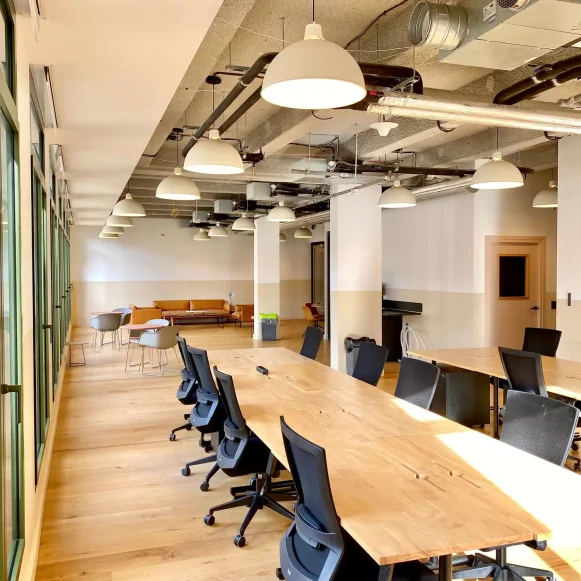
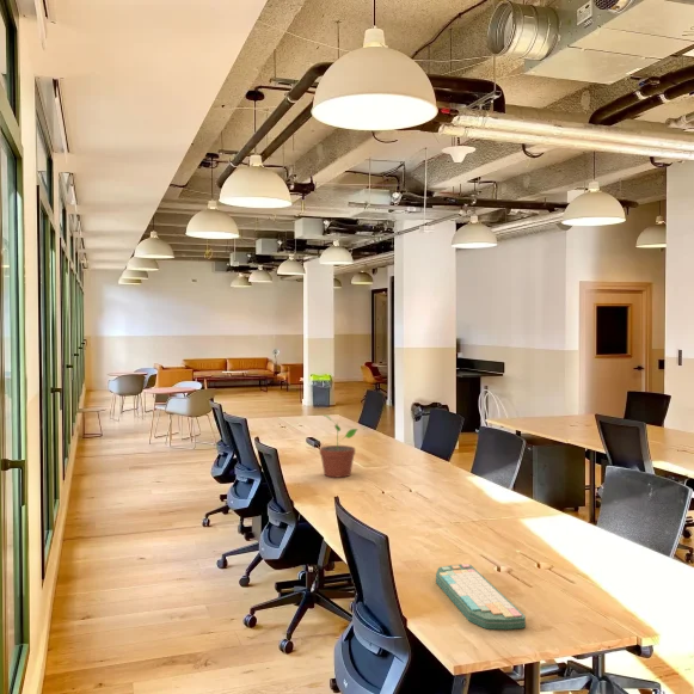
+ potted plant (337, 444)
+ computer keyboard (473, 592)
